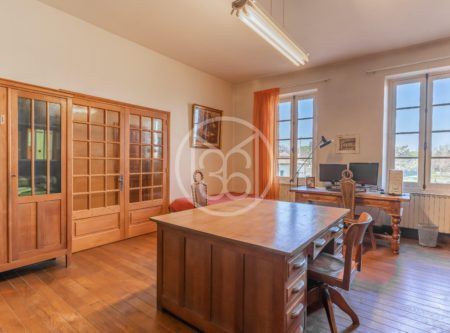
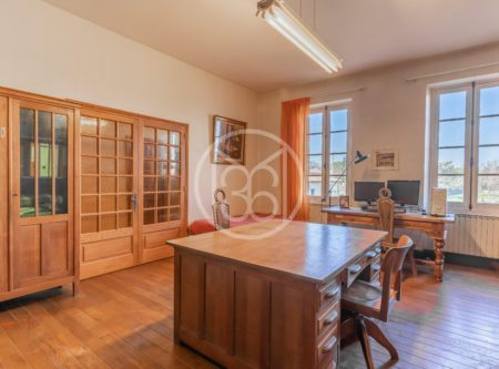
- wastebasket (427, 234)
